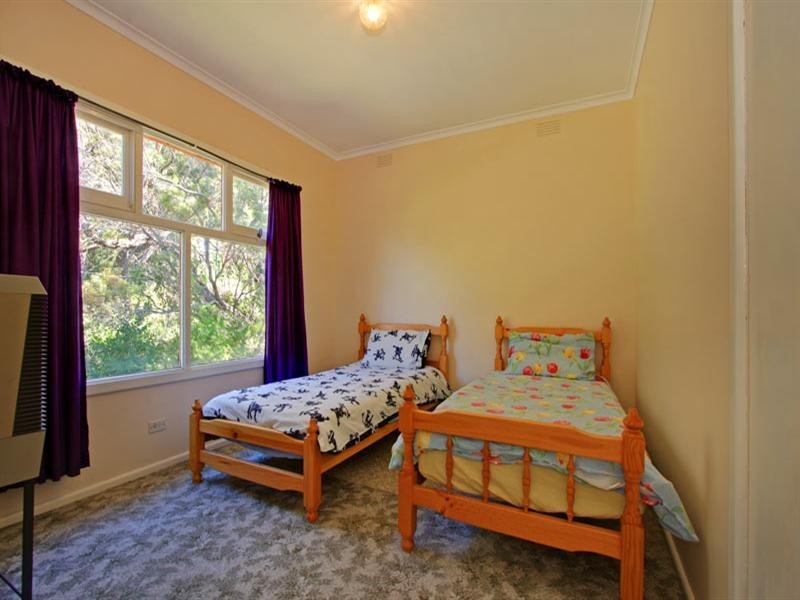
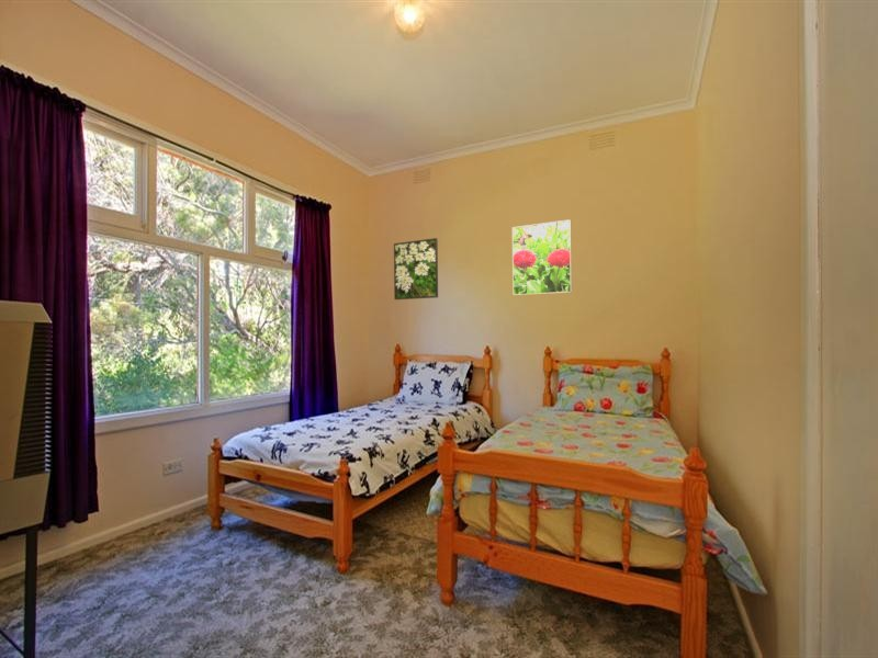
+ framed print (415, 270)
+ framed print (541, 259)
